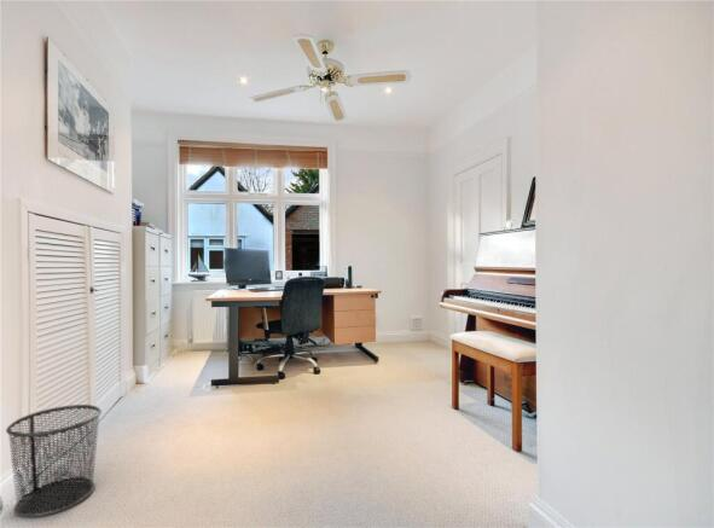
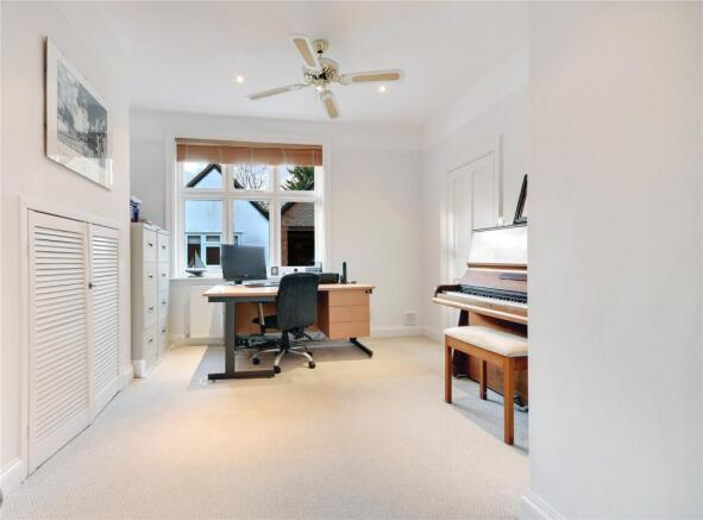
- waste bin (57, 457)
